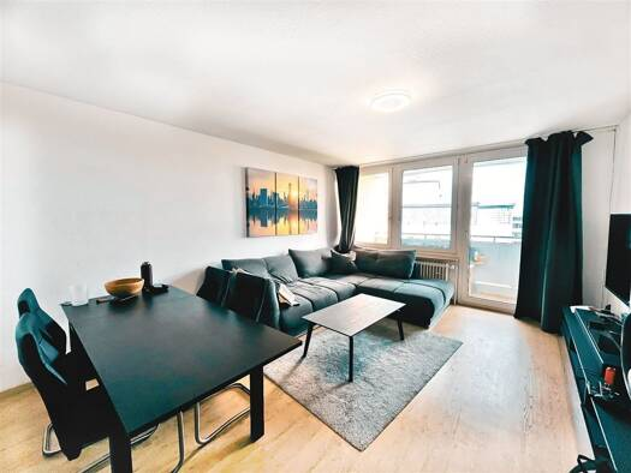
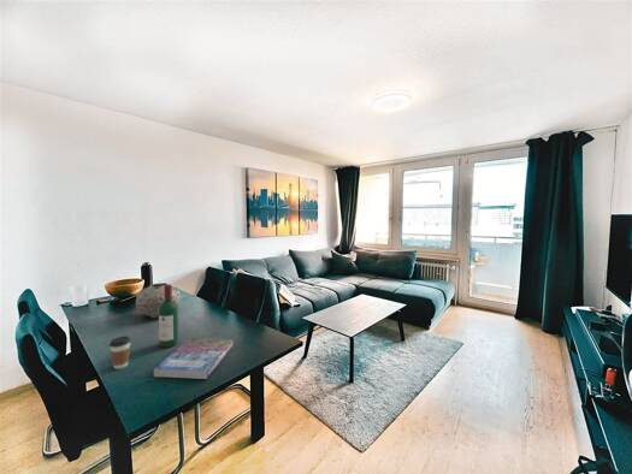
+ book (197, 356)
+ vase (159, 300)
+ wine bottle (167, 314)
+ coffee cup (120, 352)
